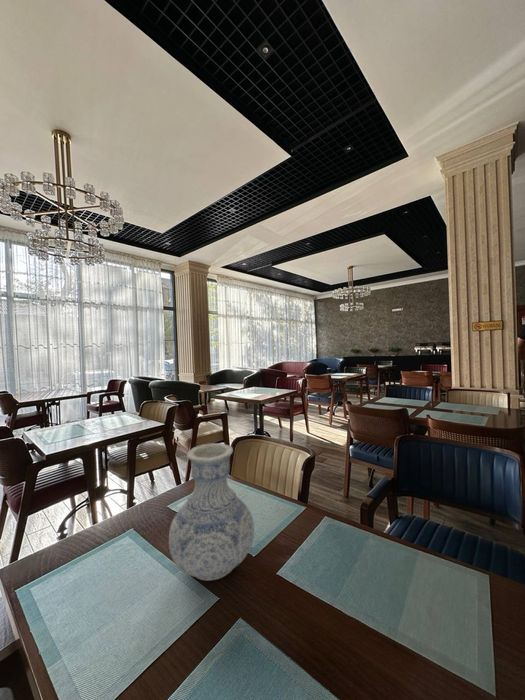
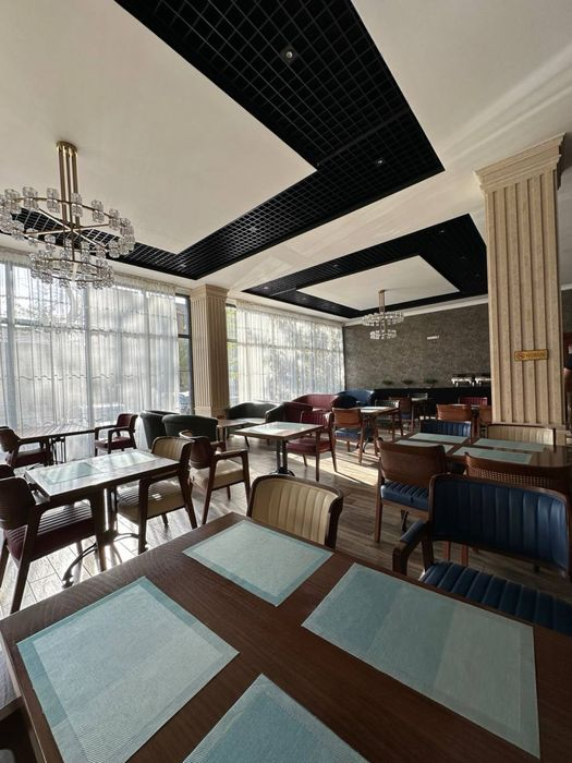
- vase (211, 506)
